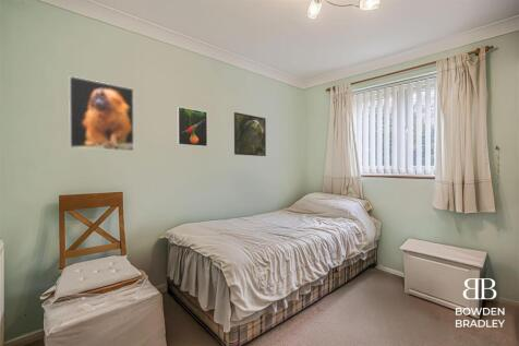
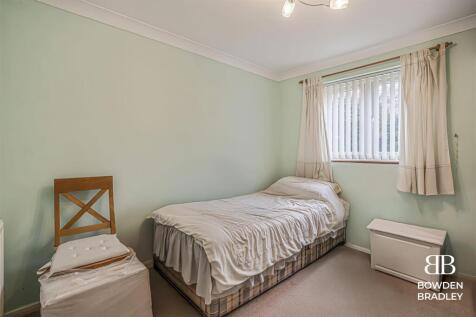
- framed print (192, 127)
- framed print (104, 116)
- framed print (250, 135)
